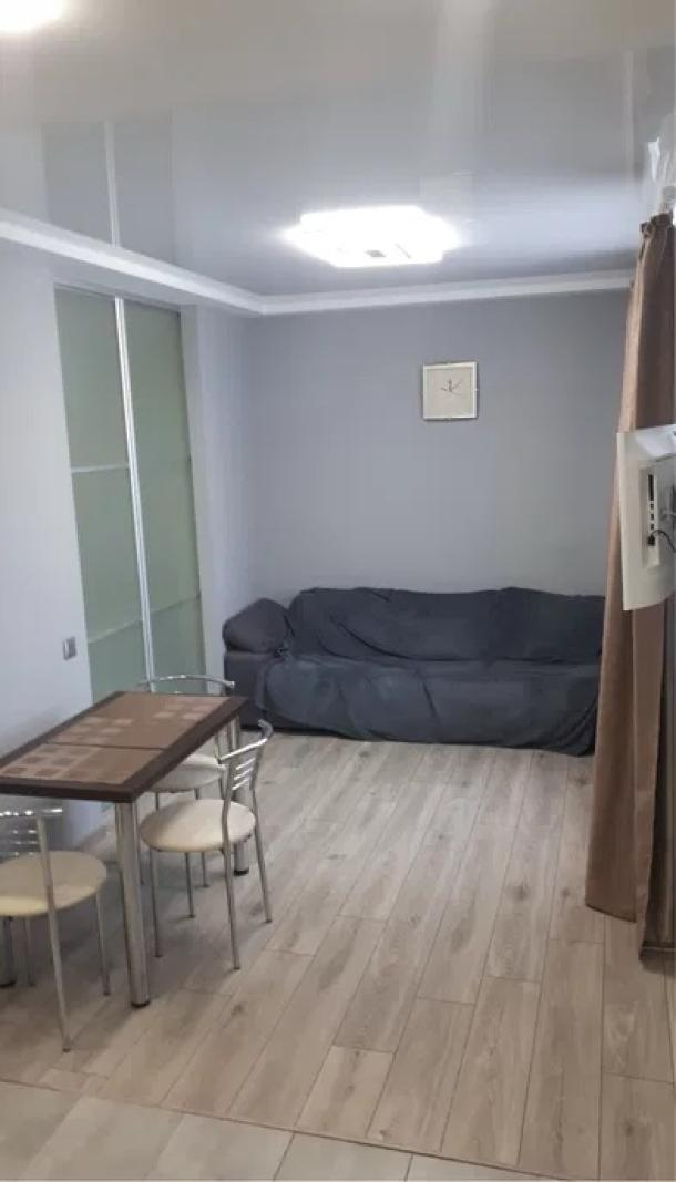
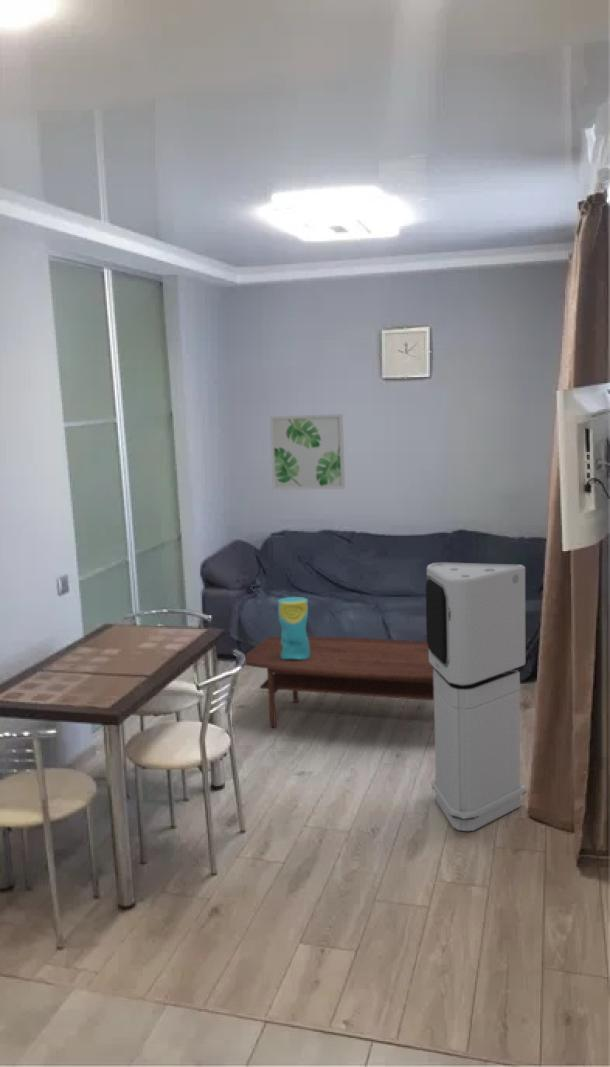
+ wall art (307, 452)
+ coffee table (363, 687)
+ air purifier (480, 691)
+ decorative vase (293, 628)
